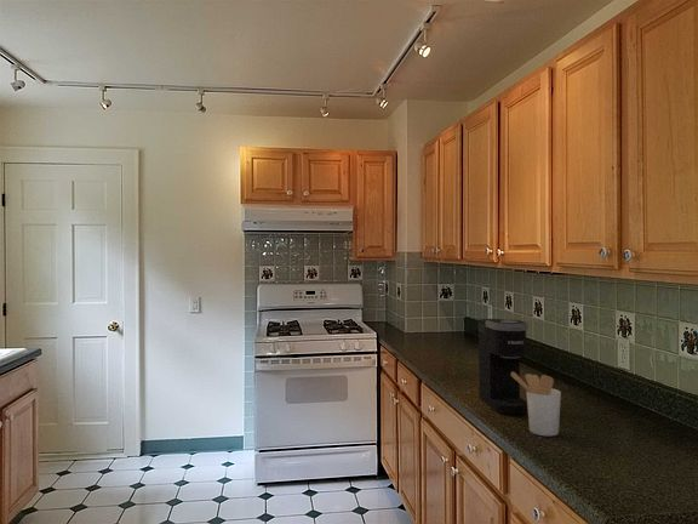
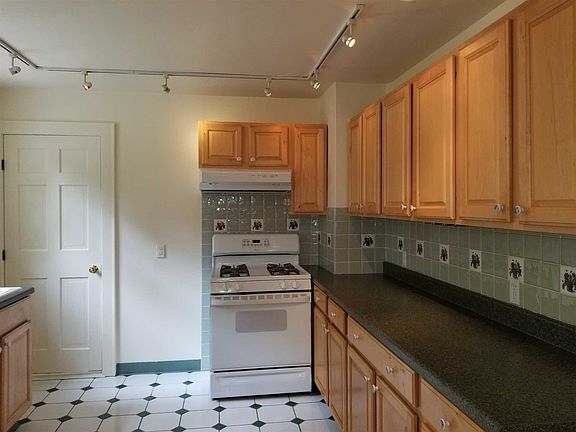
- coffee maker (502, 361)
- utensil holder (534, 400)
